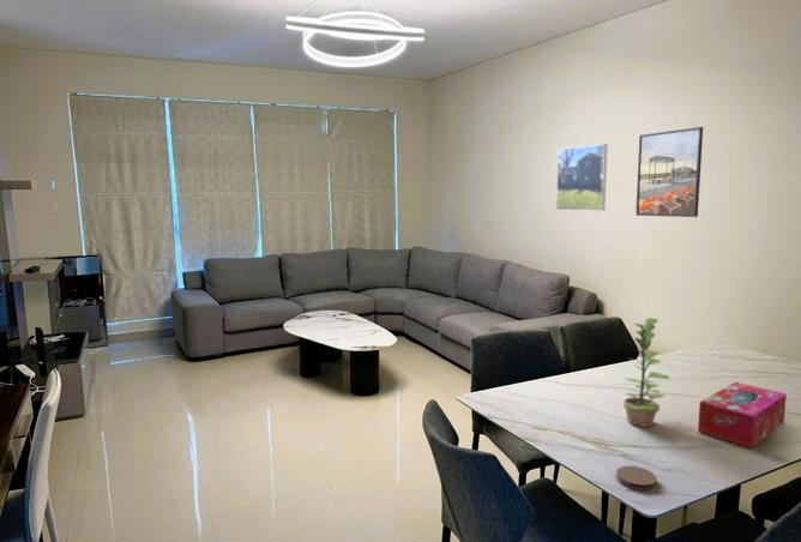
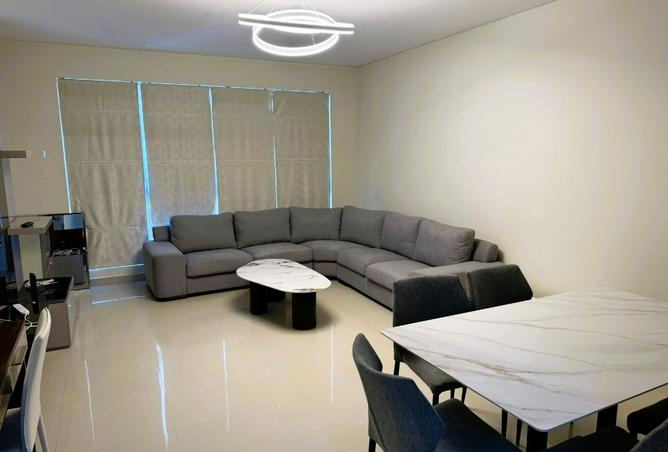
- coaster (636, 477)
- plant (645, 369)
- tissue box (742, 411)
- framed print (579, 179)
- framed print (667, 174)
